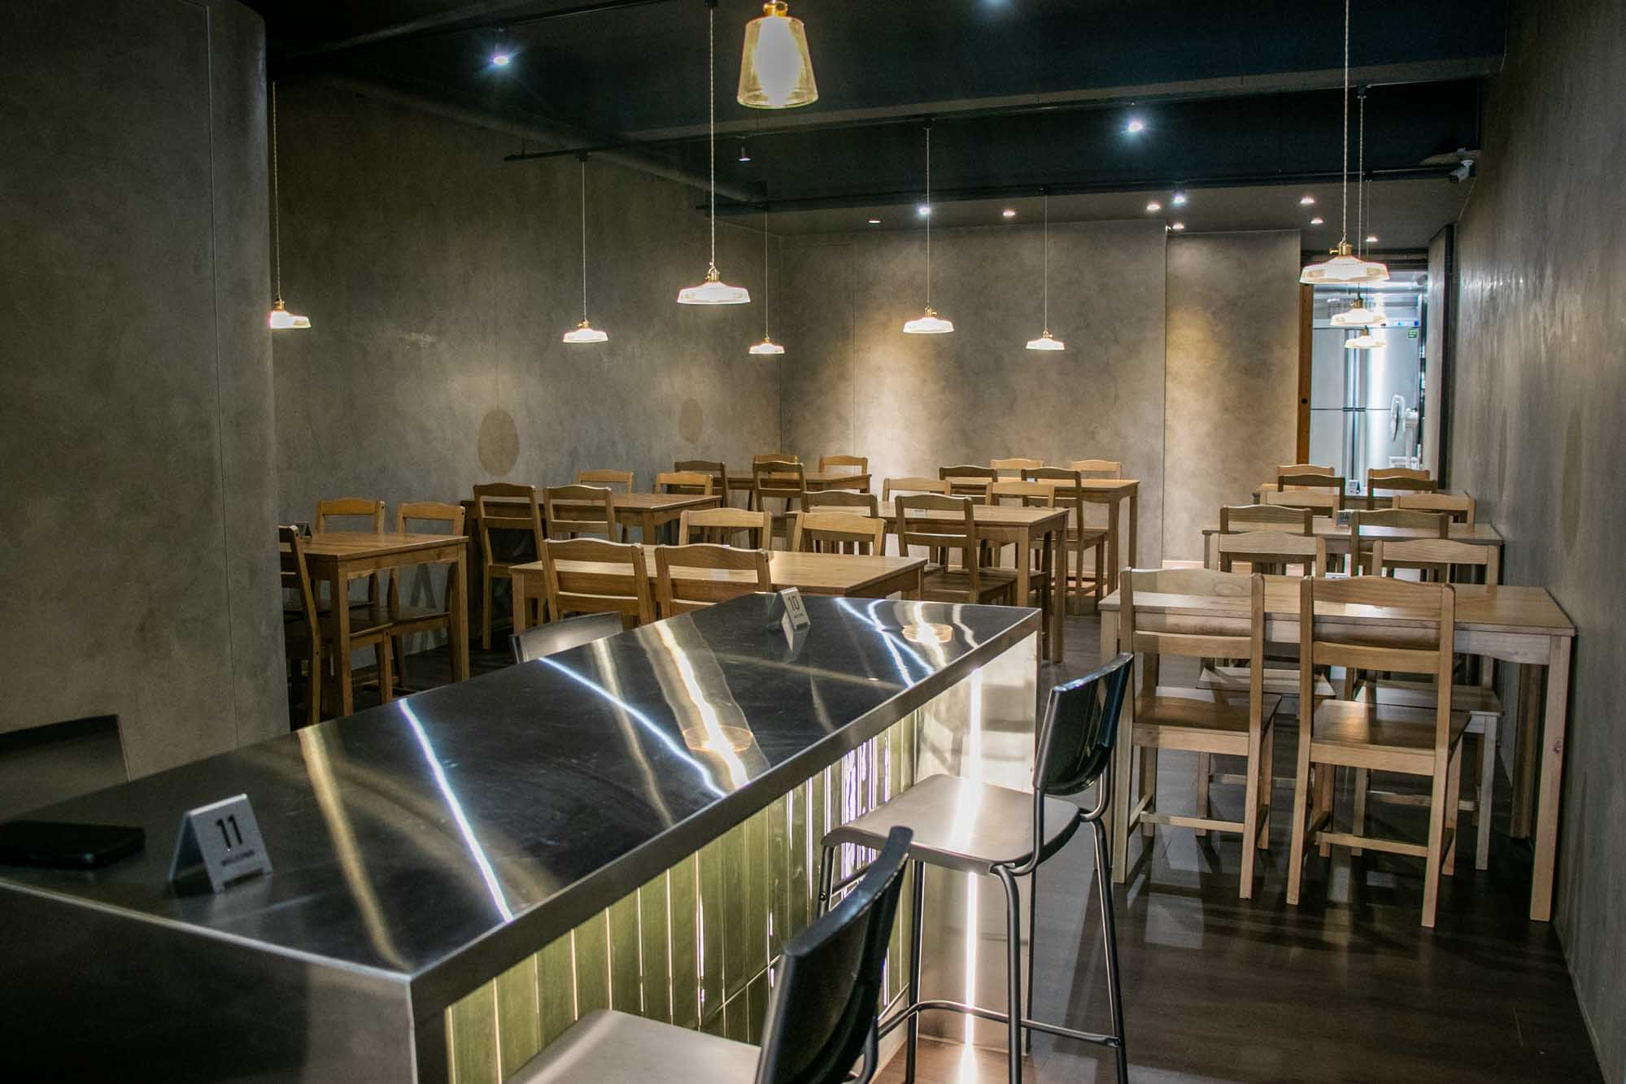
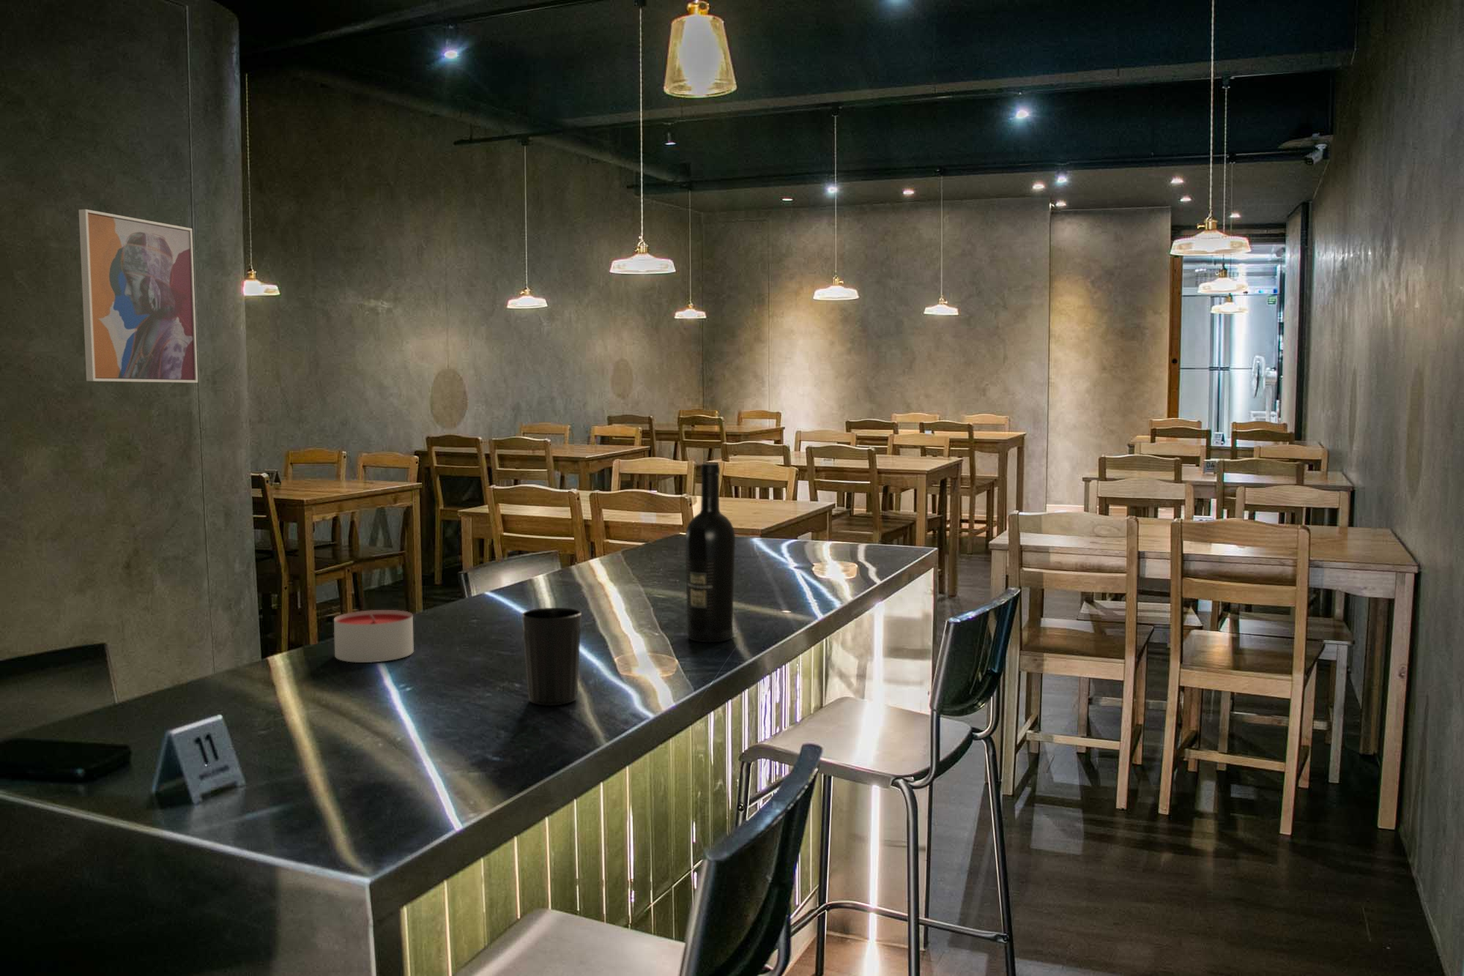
+ candle (374, 634)
+ wine bottle (709, 551)
+ cup (551, 656)
+ wall art (142, 301)
